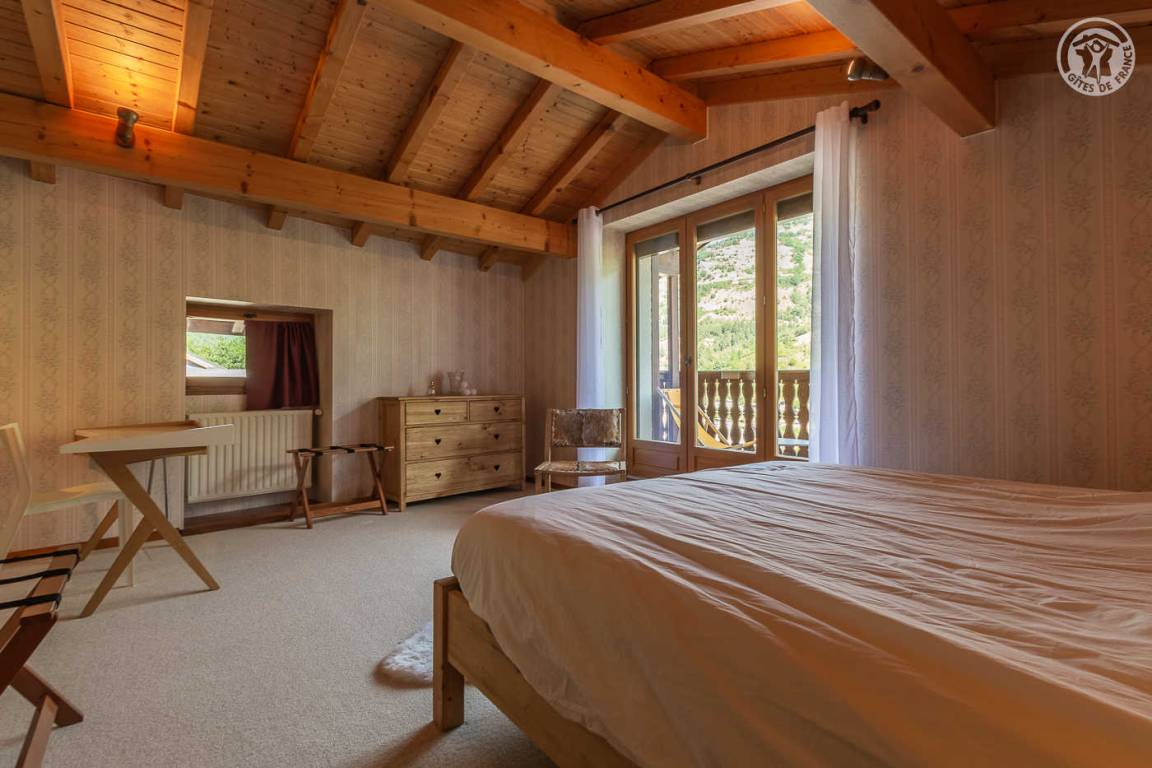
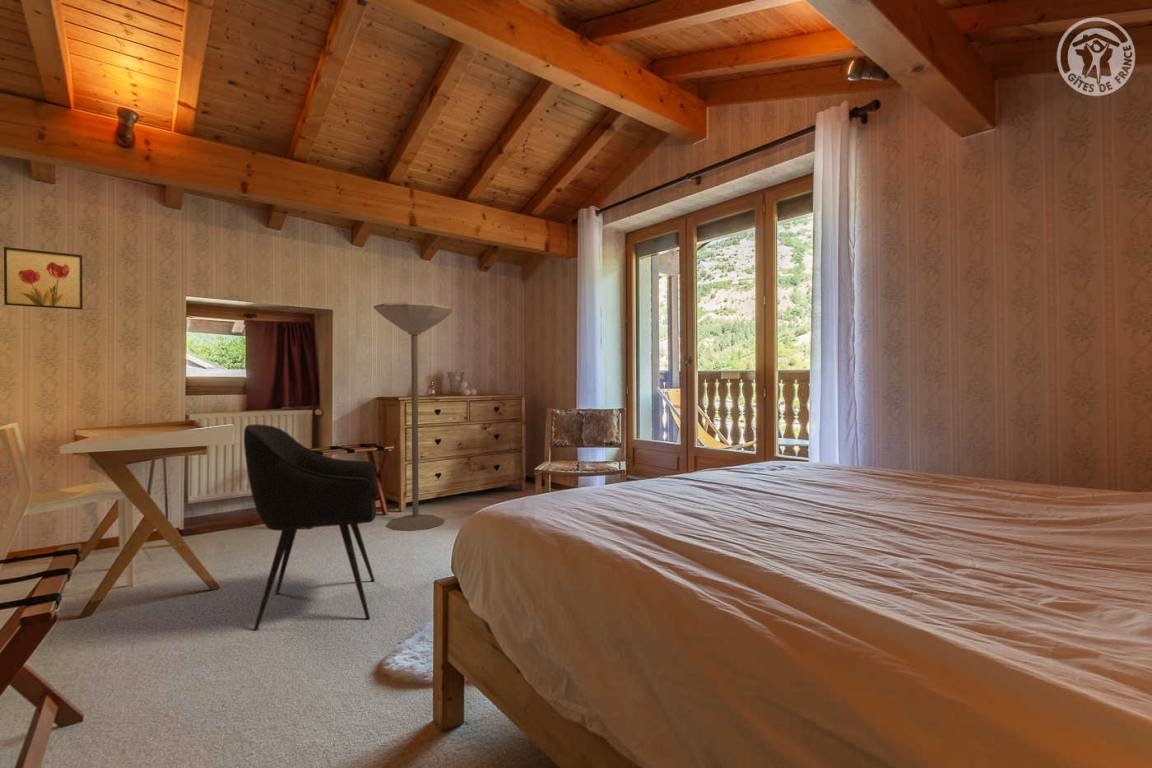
+ wall art (44, 279)
+ floor lamp (414, 415)
+ armchair (320, 512)
